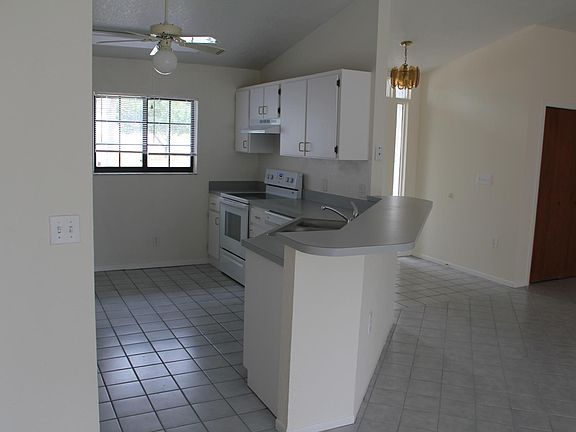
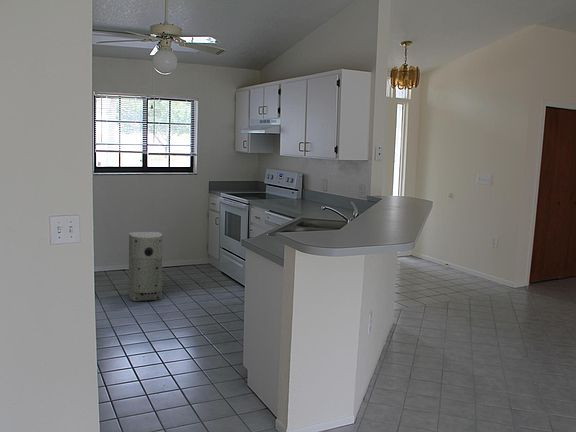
+ air purifier (145, 265)
